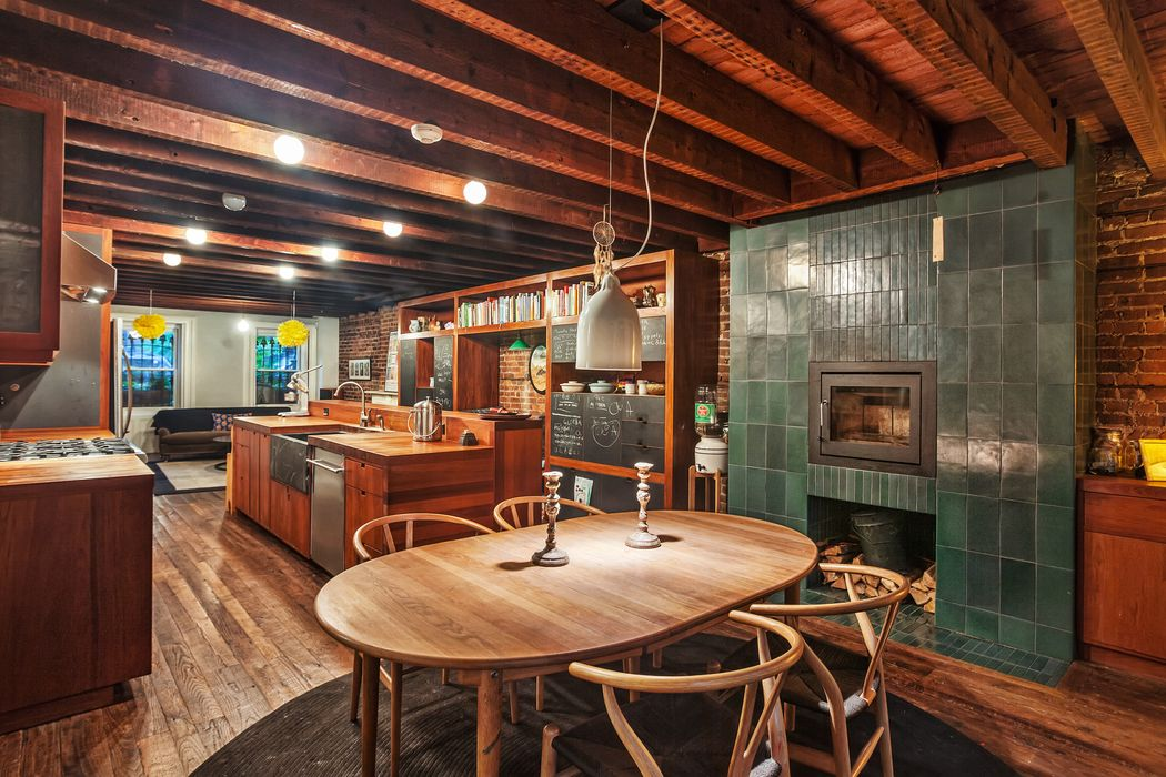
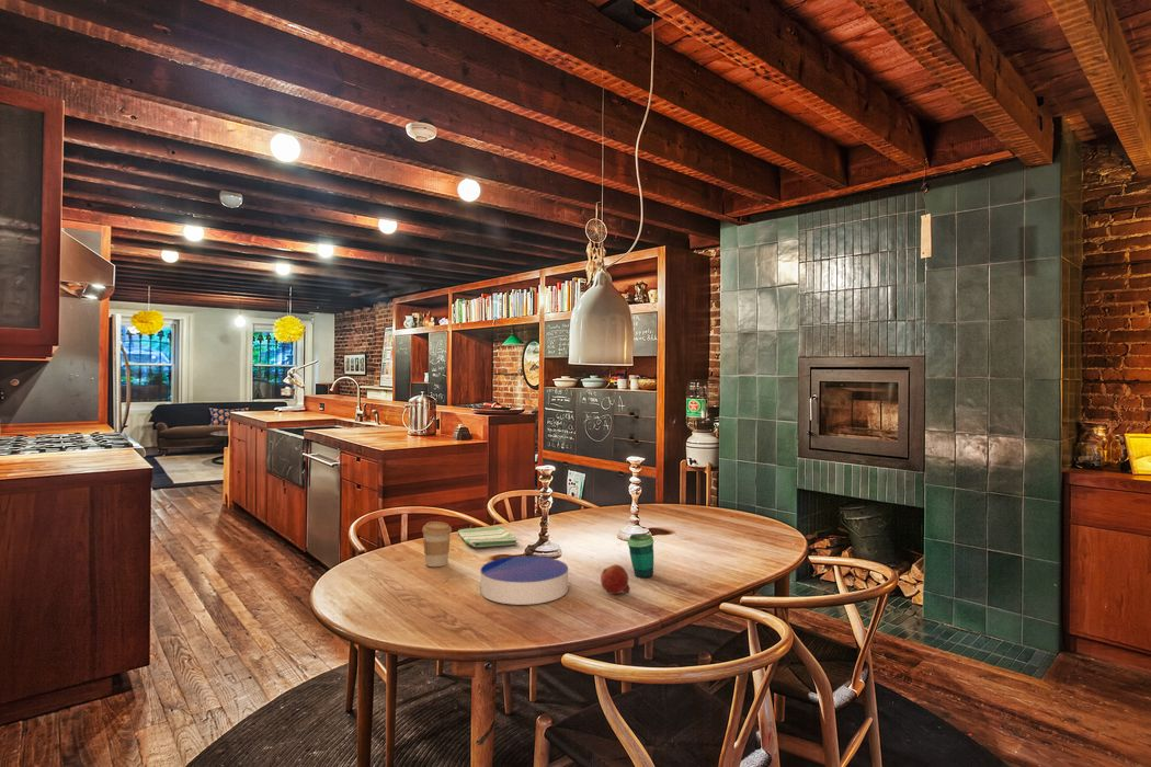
+ coaster (524, 579)
+ dish towel (487, 536)
+ cup (640, 556)
+ coffee cup (436, 543)
+ fruit (615, 579)
